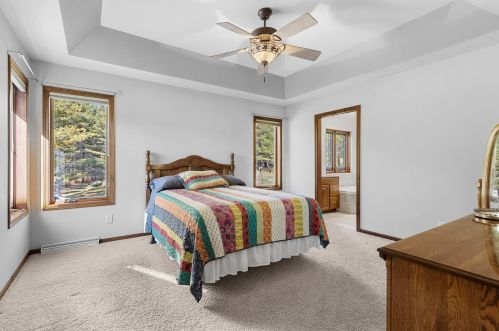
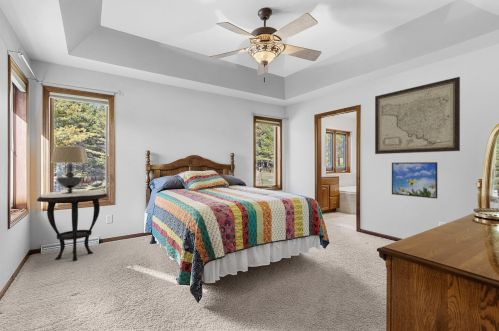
+ table lamp (70, 169)
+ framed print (413, 179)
+ wall art (412, 120)
+ side table (74, 224)
